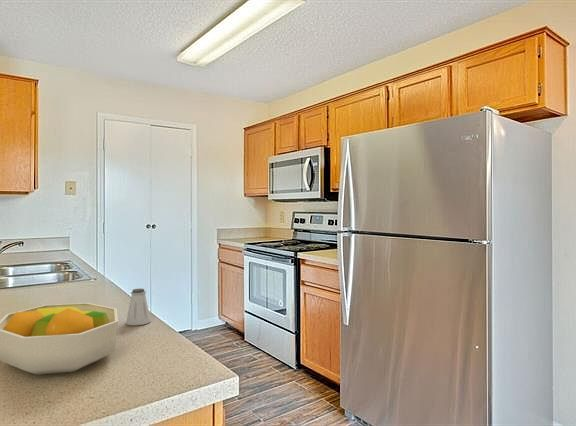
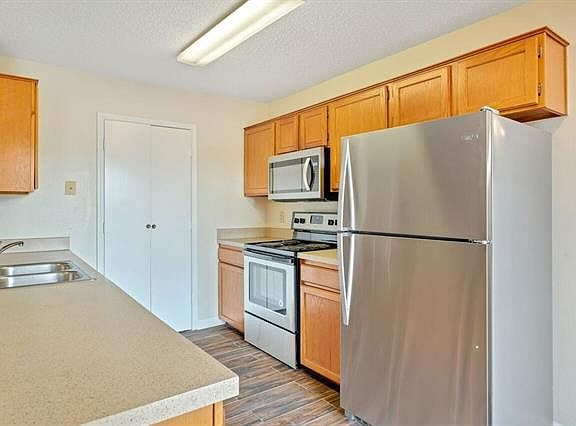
- saltshaker (138, 305)
- fruit bowl (60, 328)
